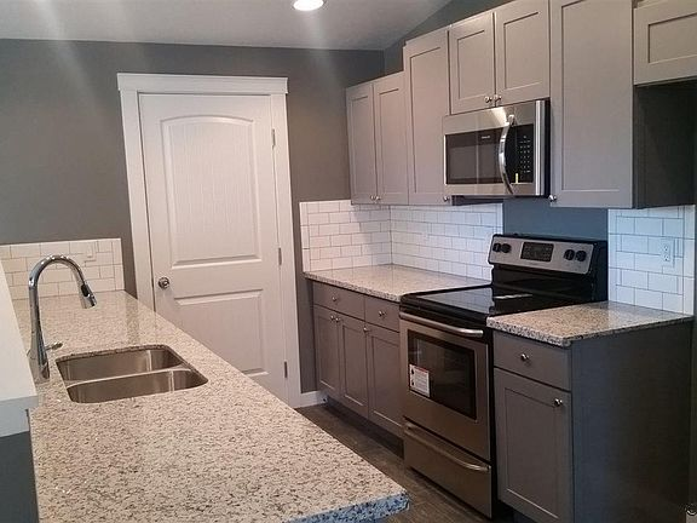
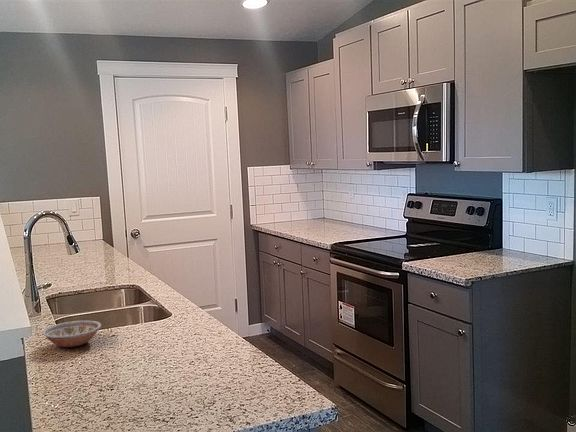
+ bowl (72, 335)
